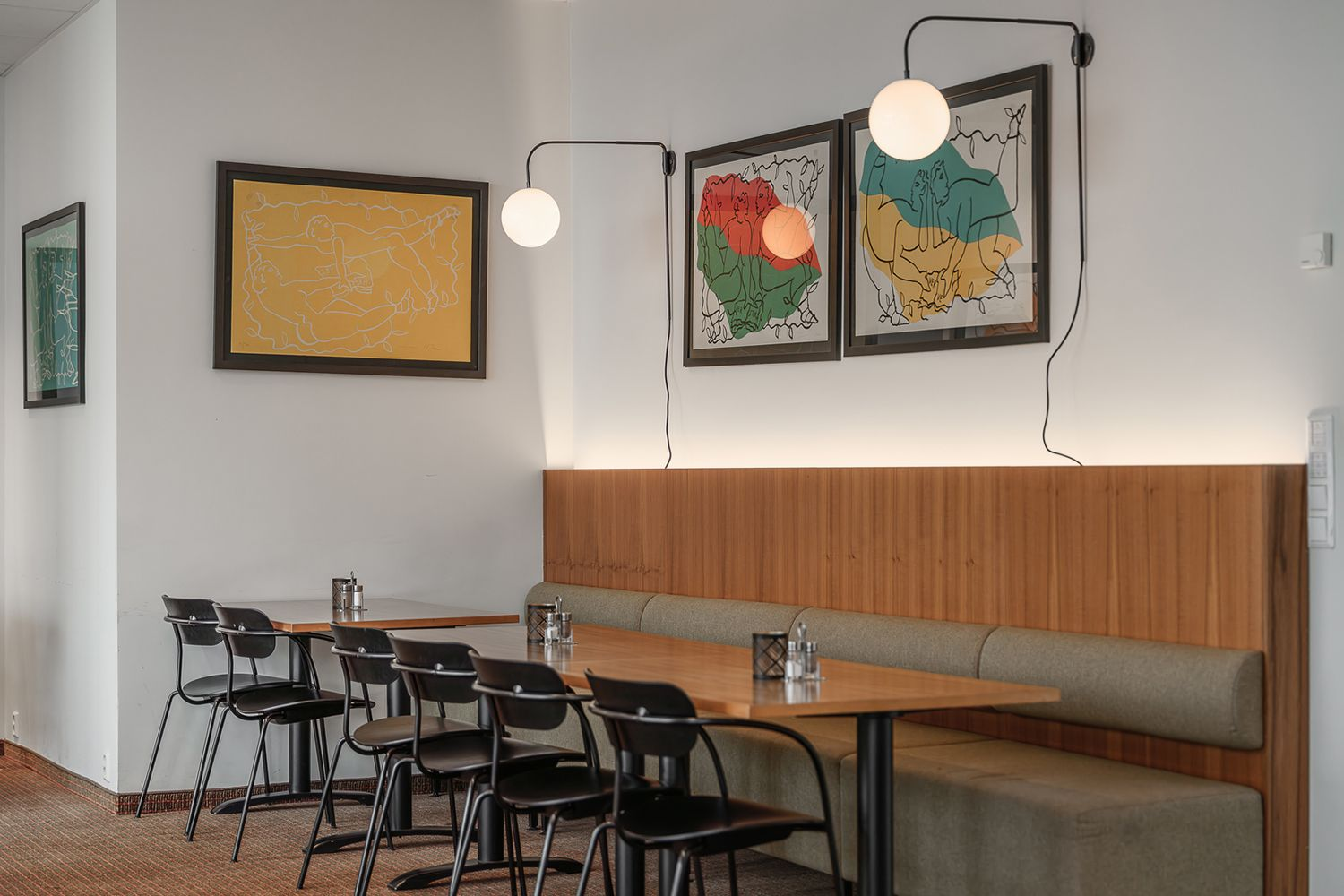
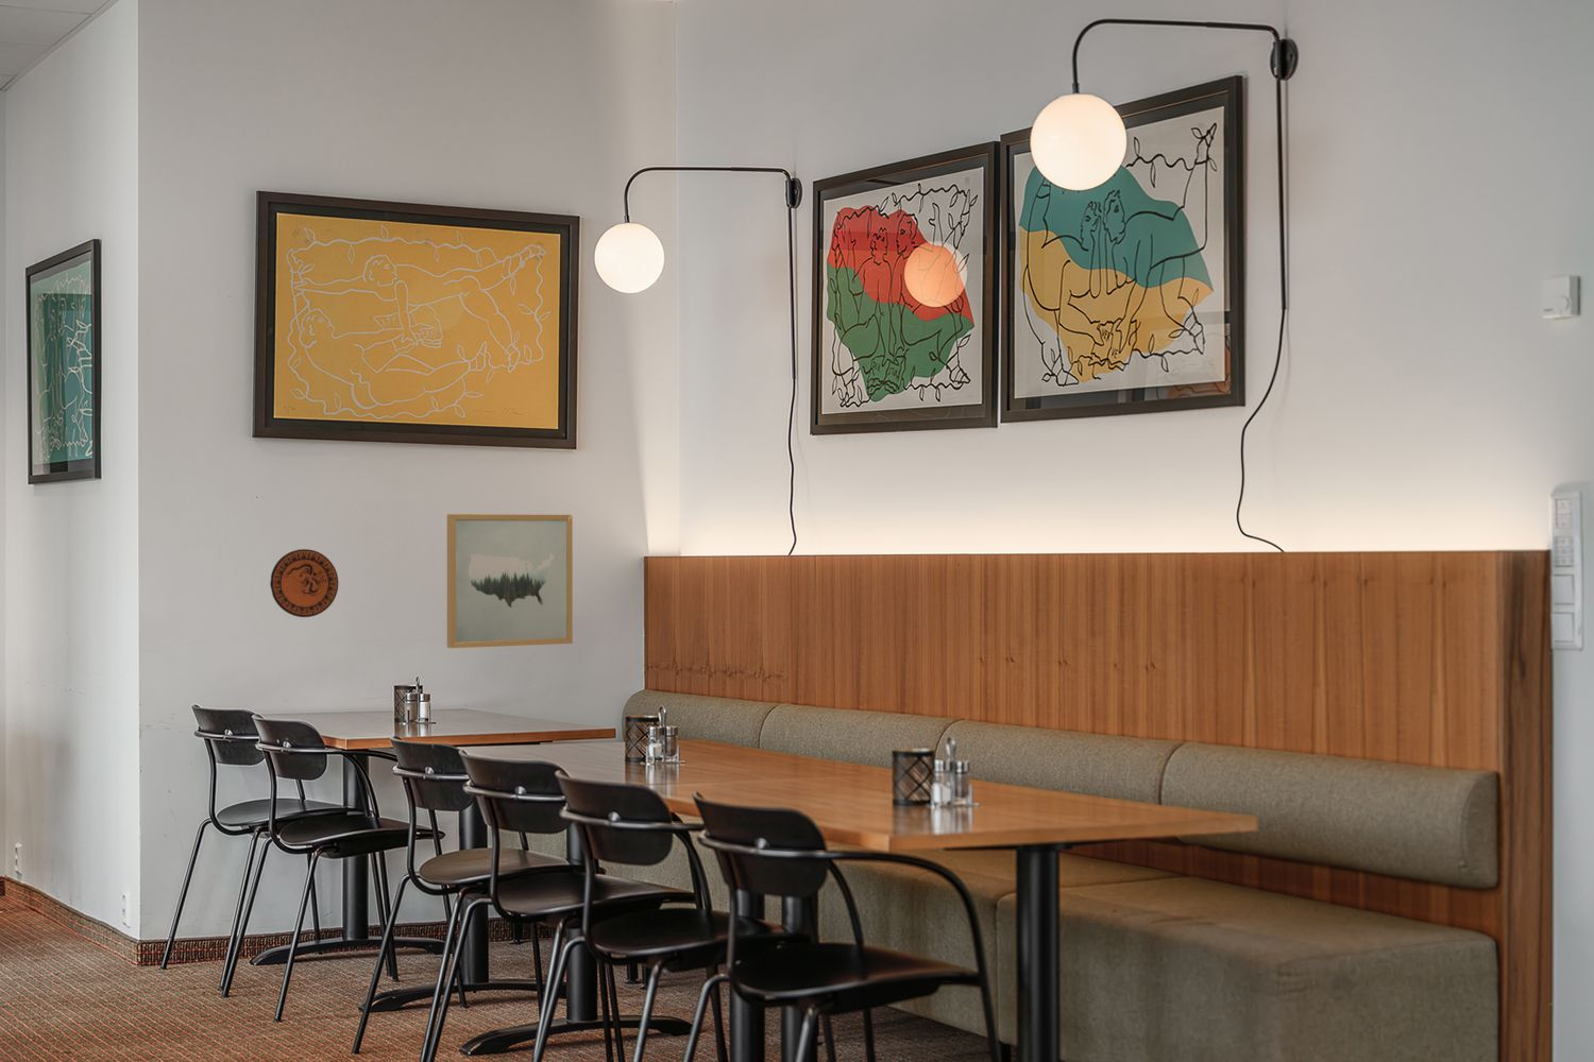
+ decorative plate (304, 583)
+ wall art (510, 580)
